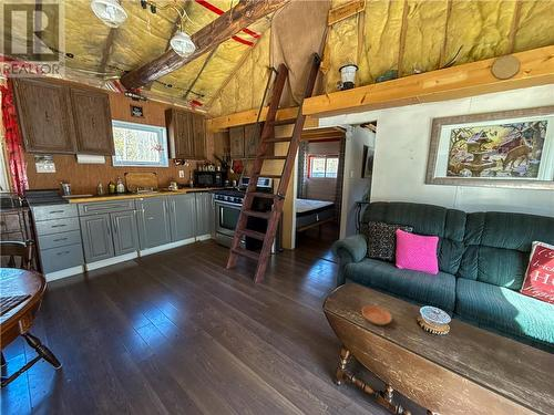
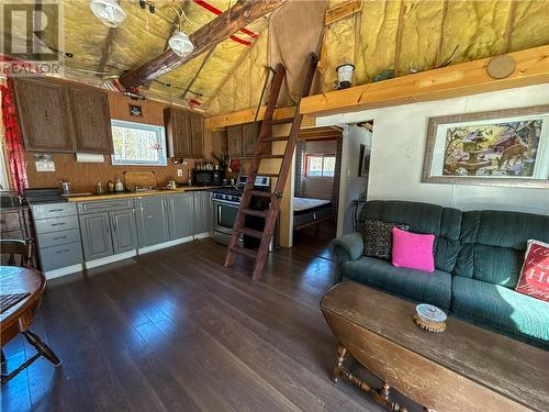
- saucer (376, 315)
